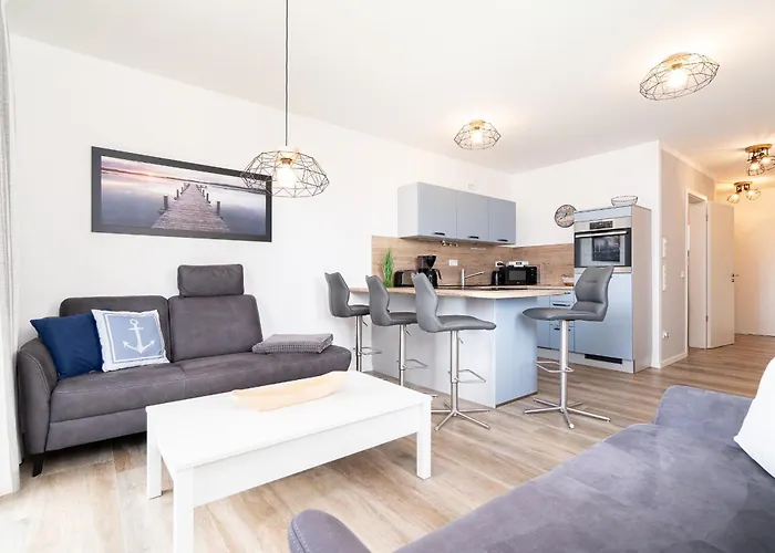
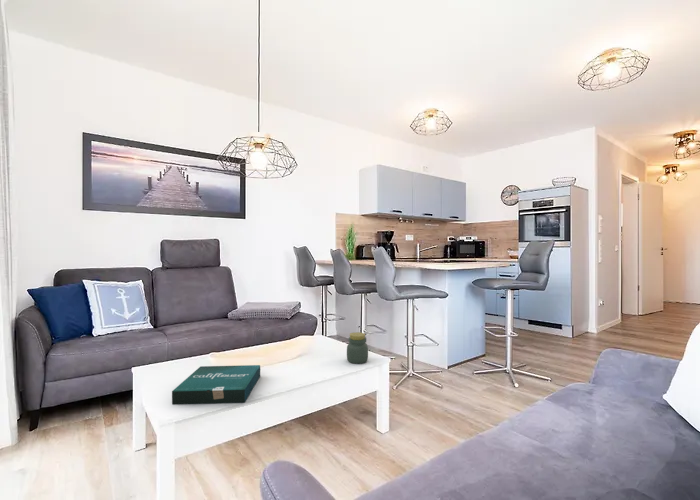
+ jar (357, 347)
+ pizza box (220, 382)
